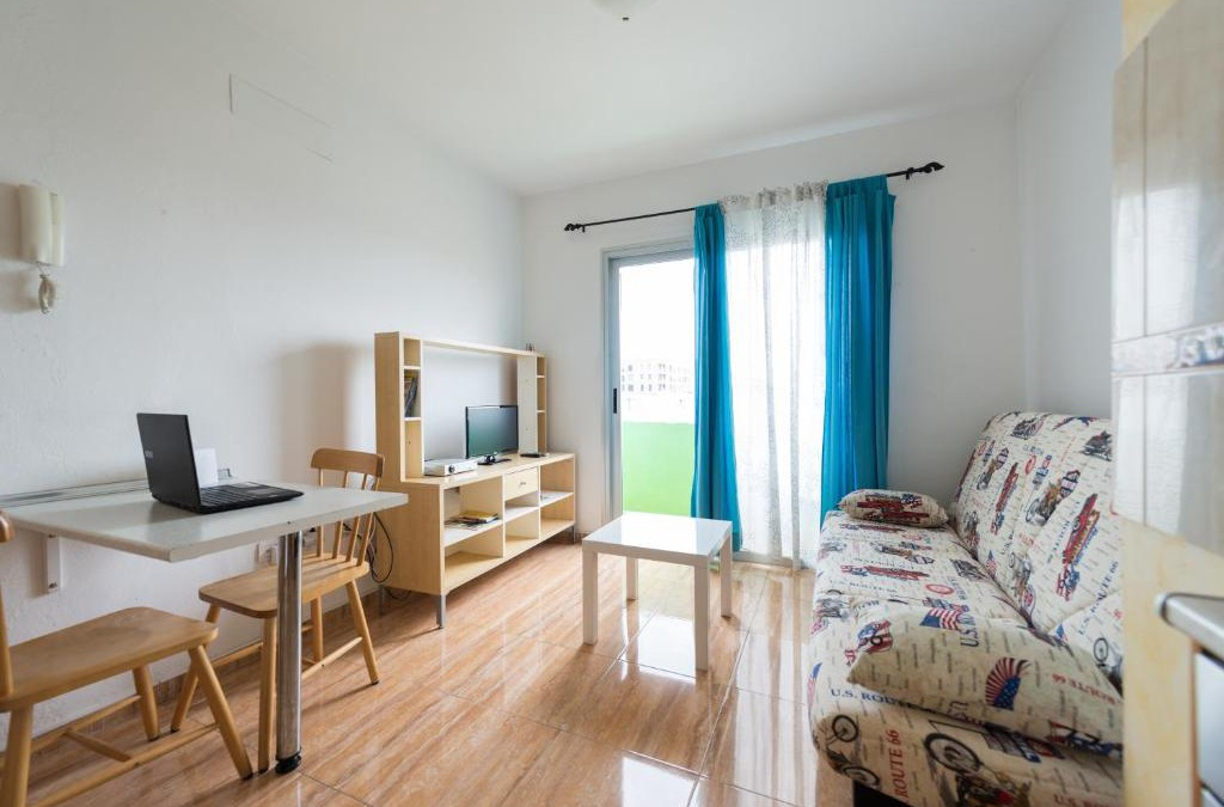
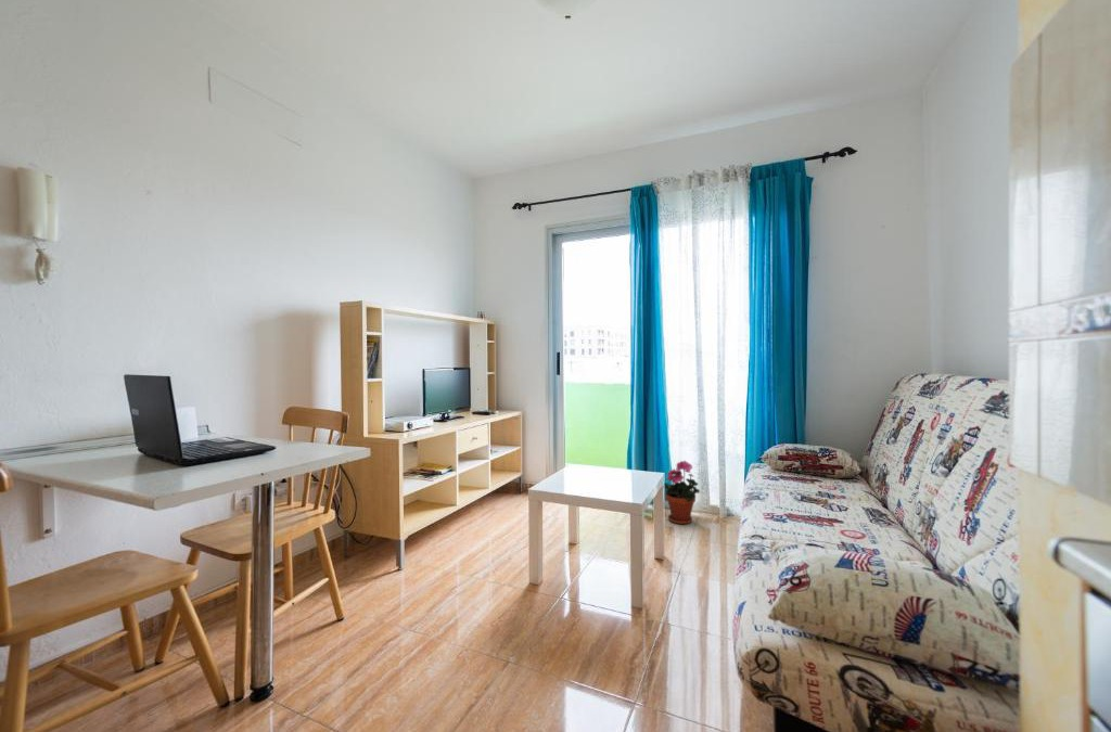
+ potted plant (680, 490)
